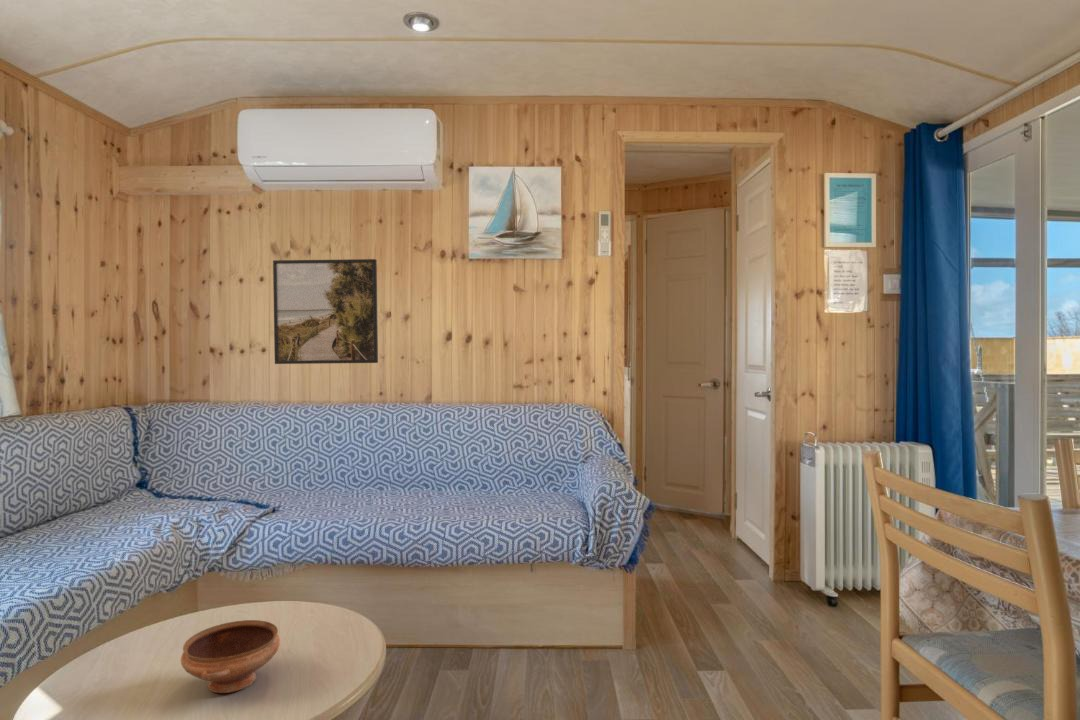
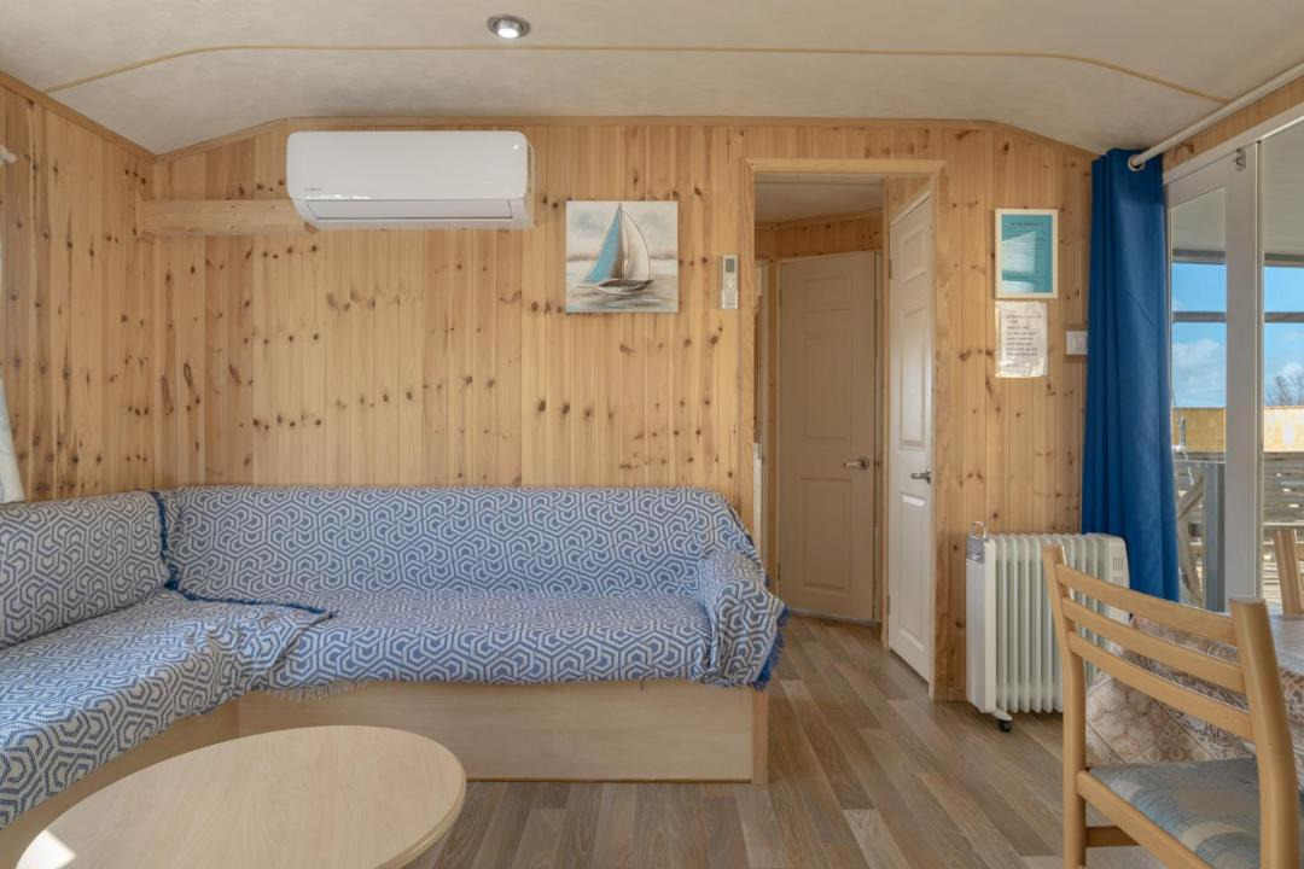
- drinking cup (232, 660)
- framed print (325, 311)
